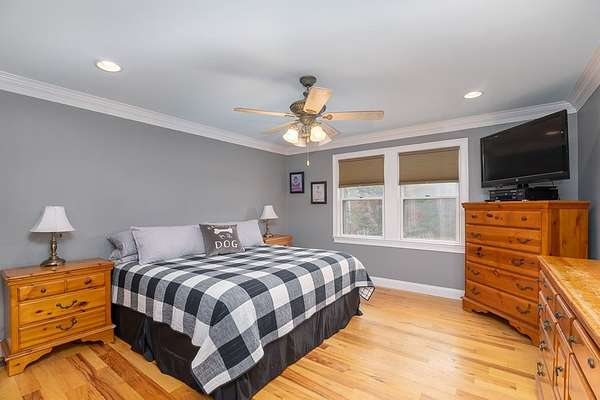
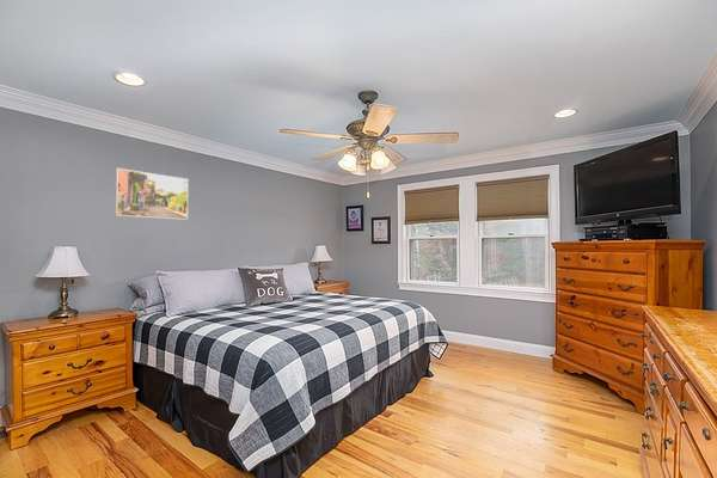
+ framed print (154, 195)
